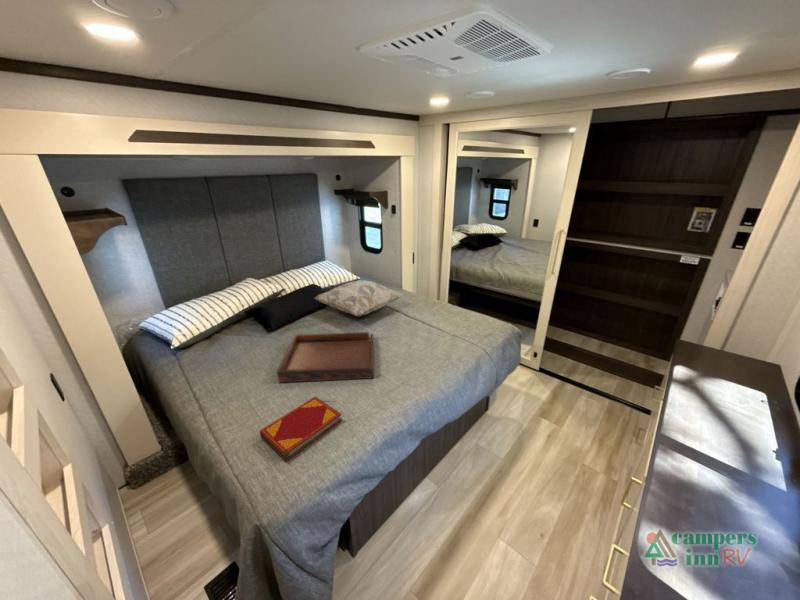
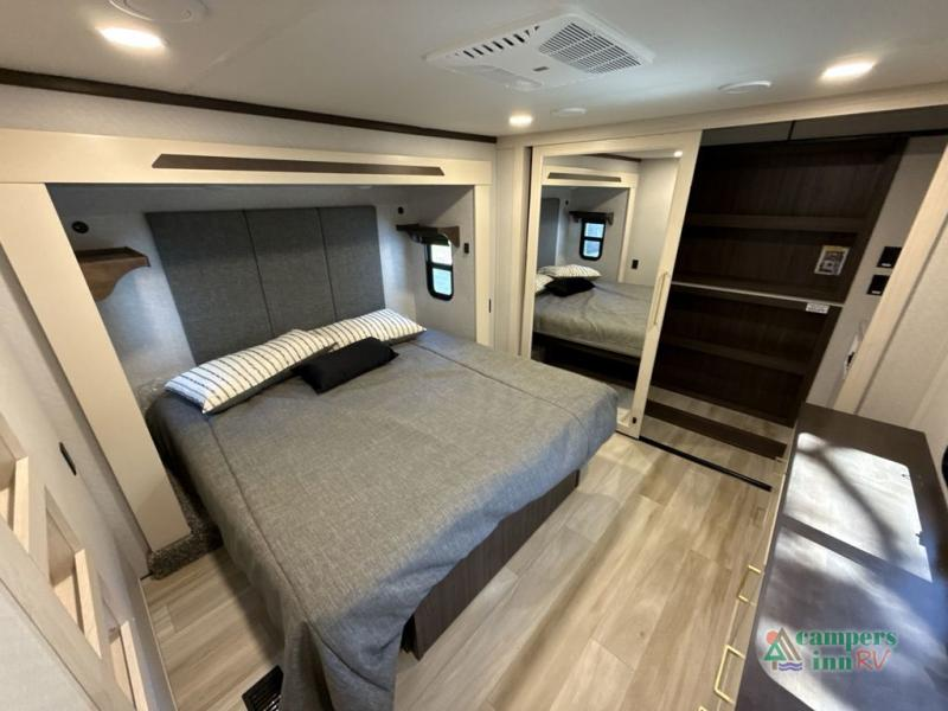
- decorative pillow (359, 296)
- hardback book (302, 425)
- serving tray (331, 354)
